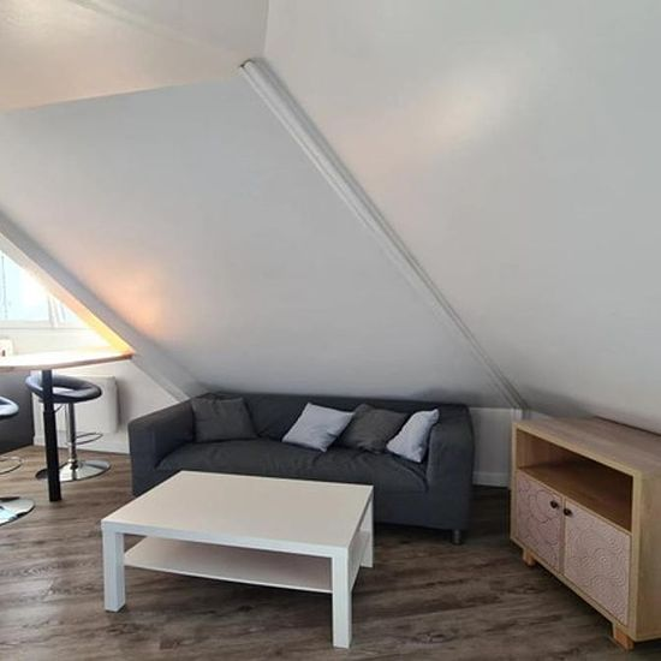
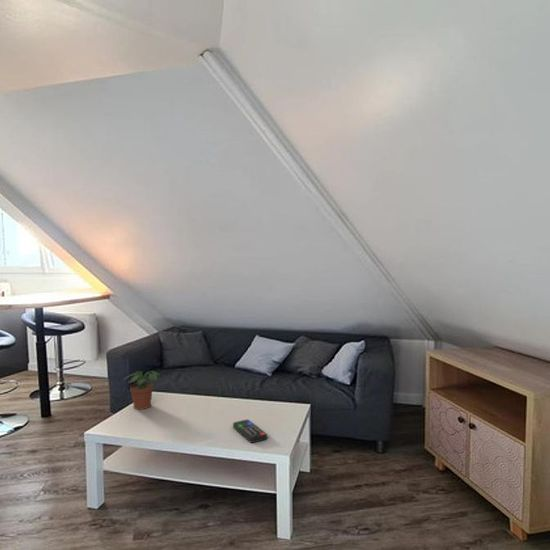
+ remote control (249, 430)
+ potted plant (142, 389)
